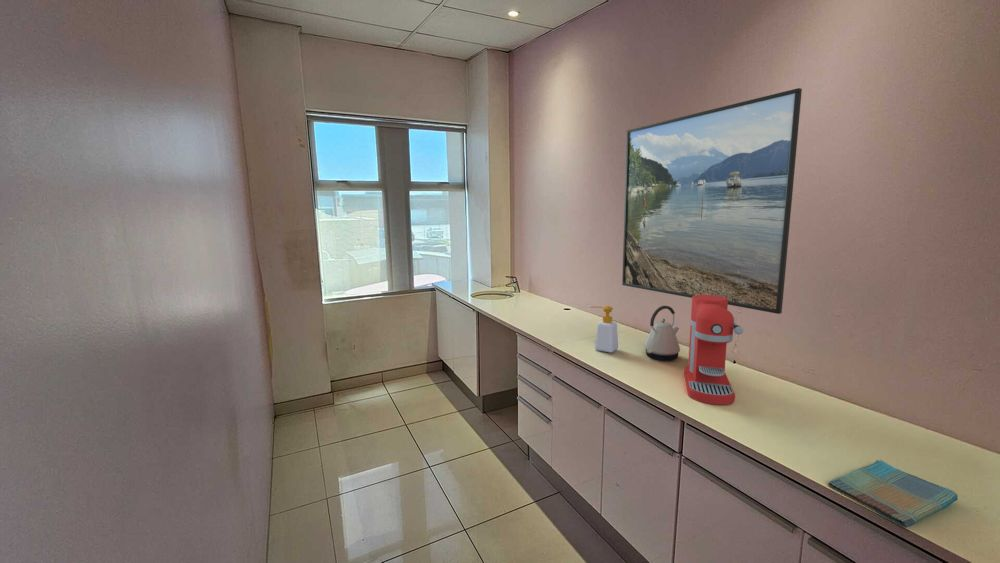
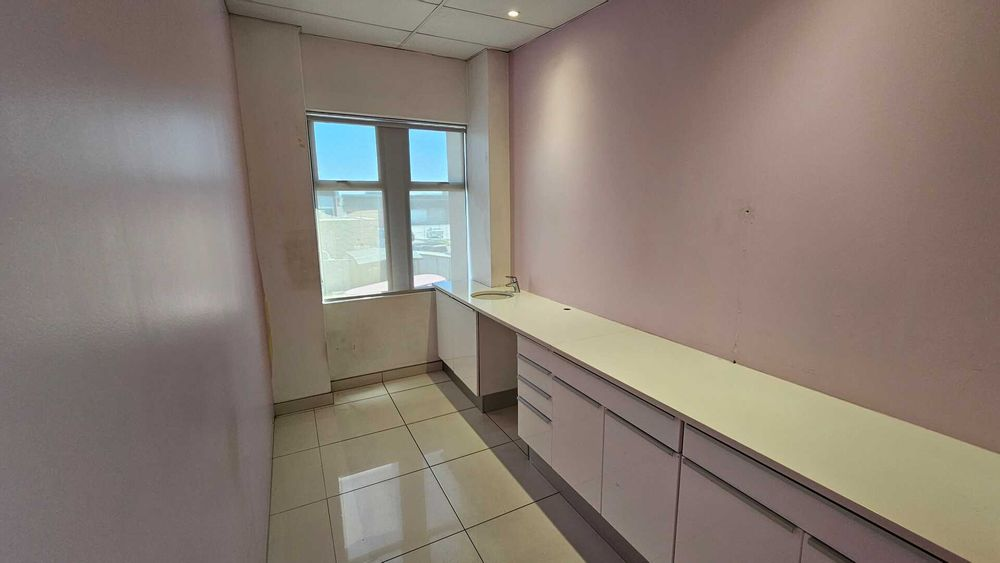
- soap bottle (603, 327)
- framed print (692, 208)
- kettle (663, 331)
- dish towel (891, 490)
- coffee maker (712, 345)
